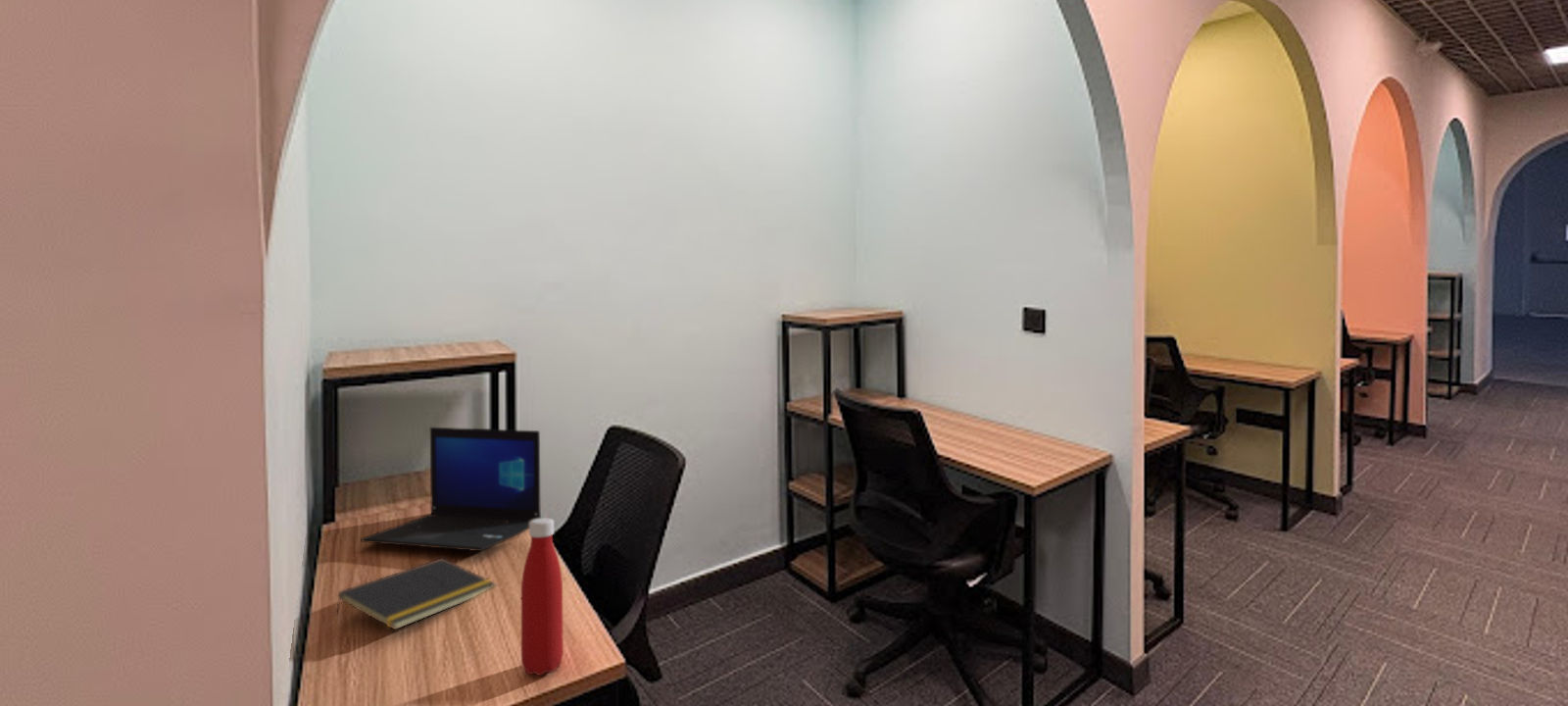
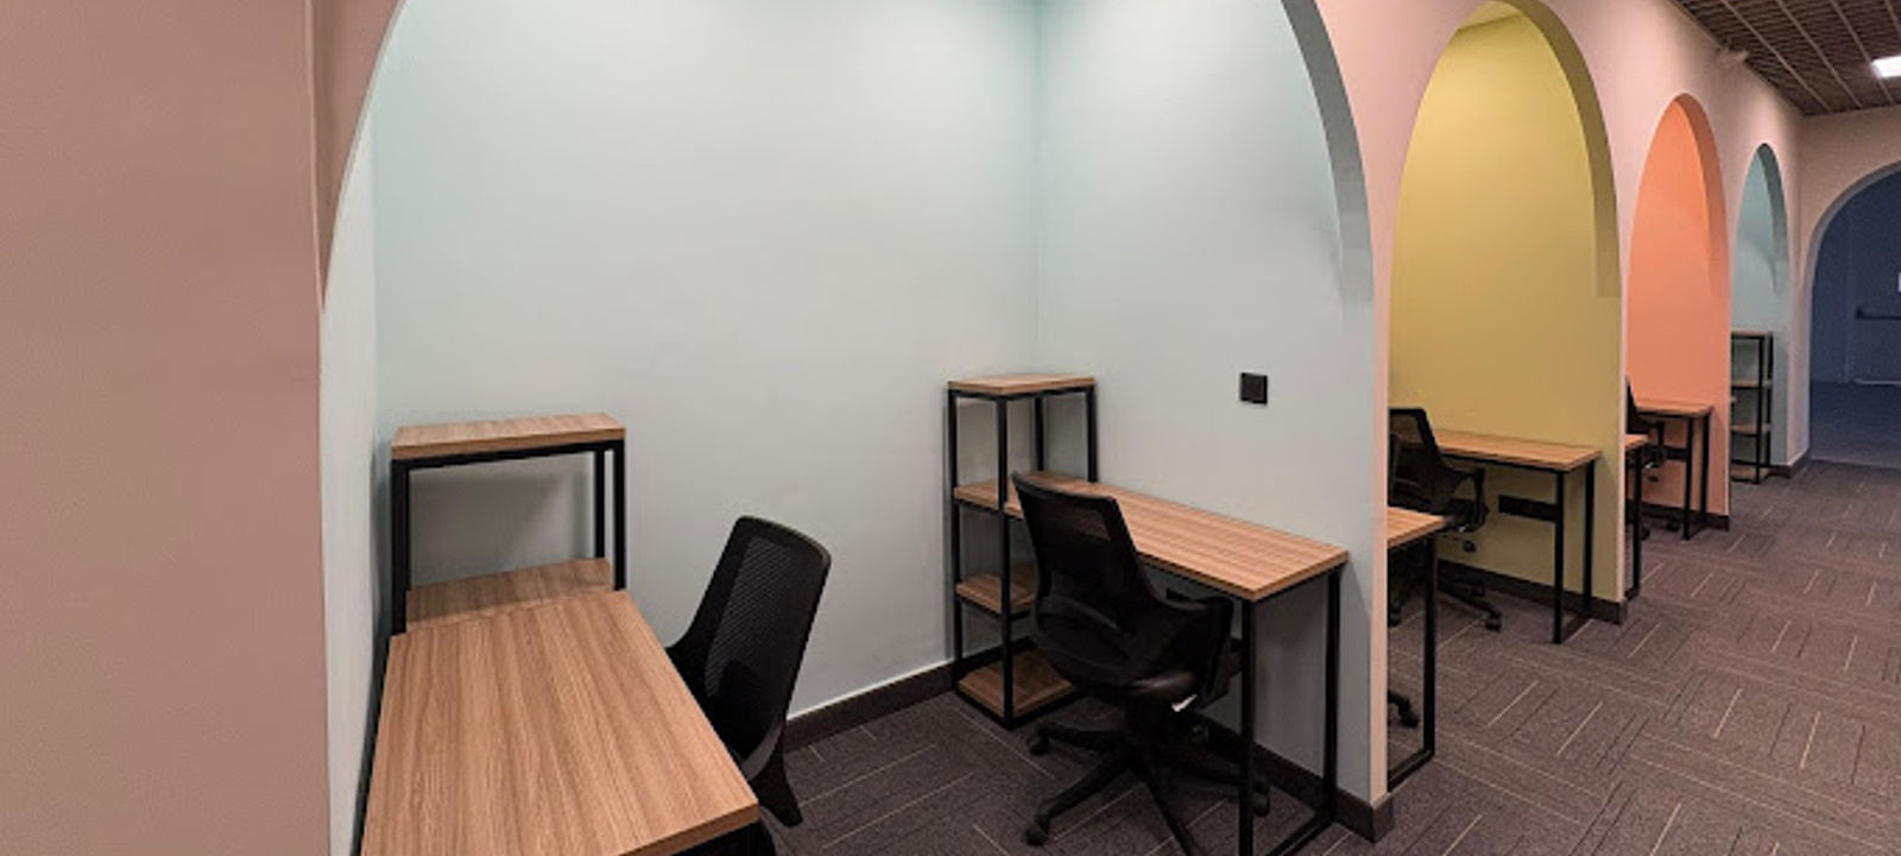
- notepad (420, 590)
- laptop (455, 484)
- bottle (542, 594)
